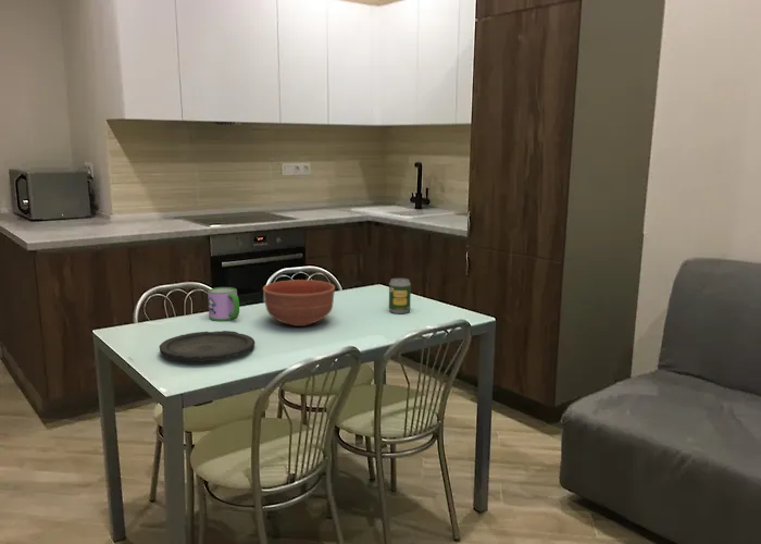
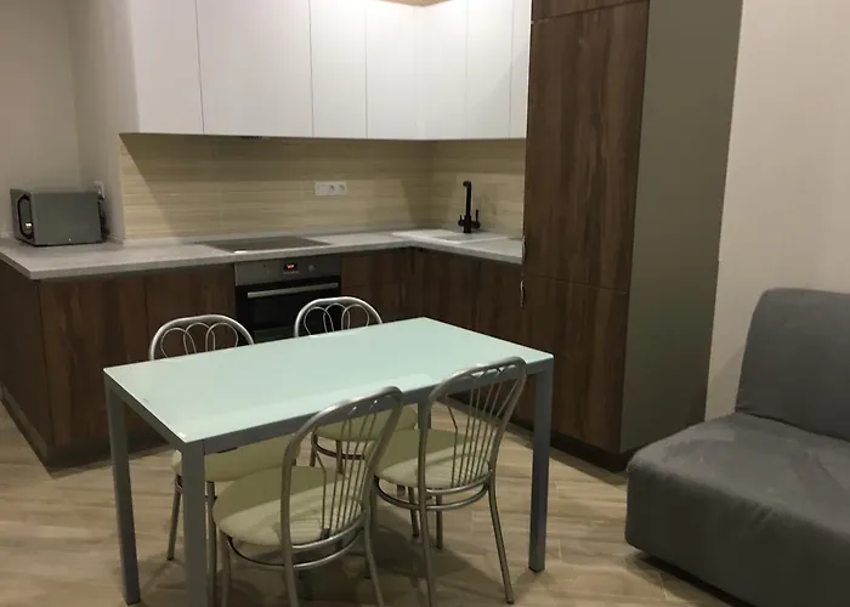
- bowl (299, 305)
- plate (208, 346)
- mug (226, 304)
- soda can (399, 295)
